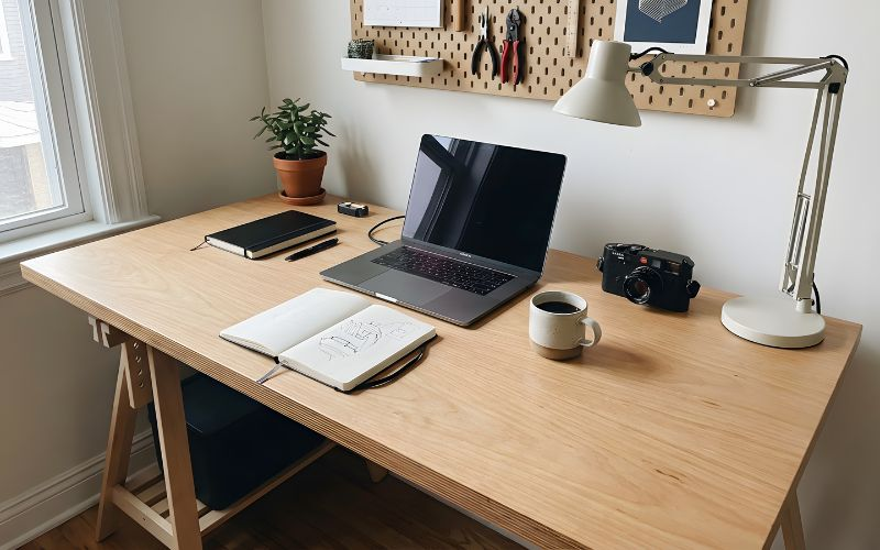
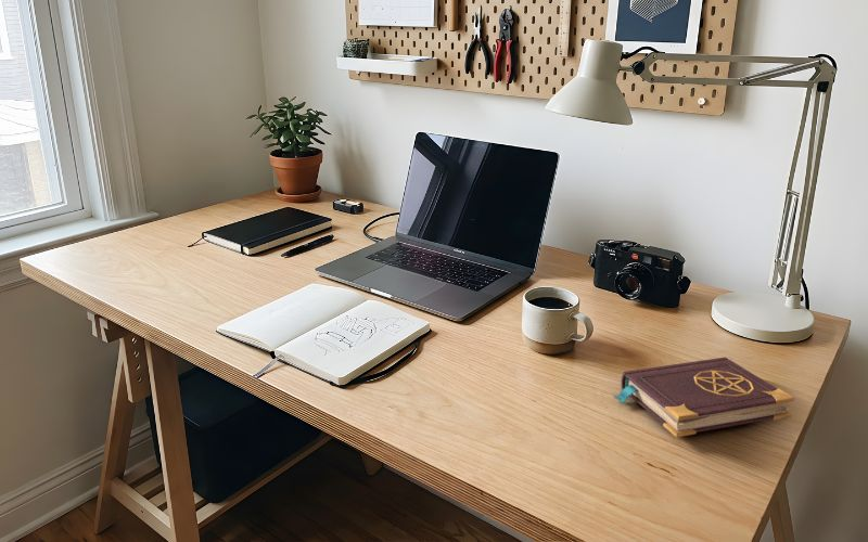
+ book (702, 392)
